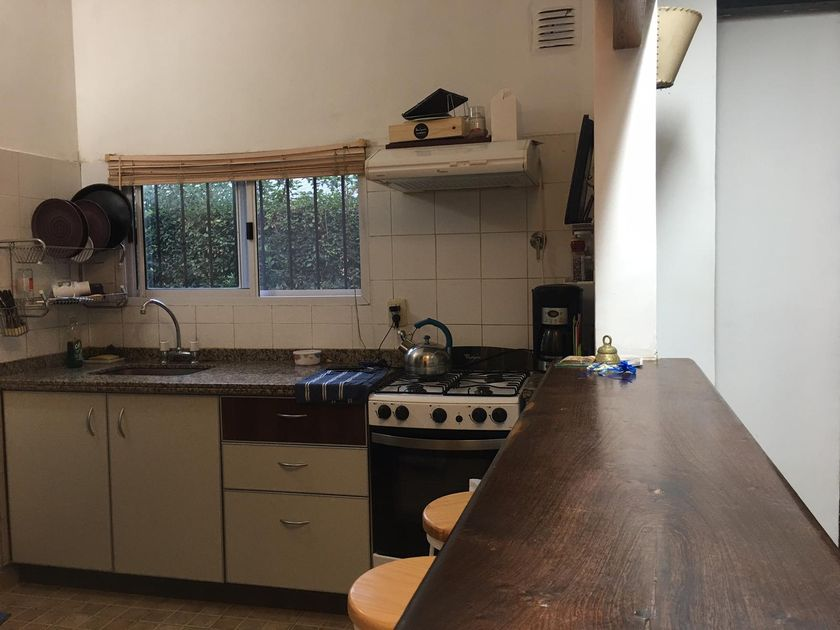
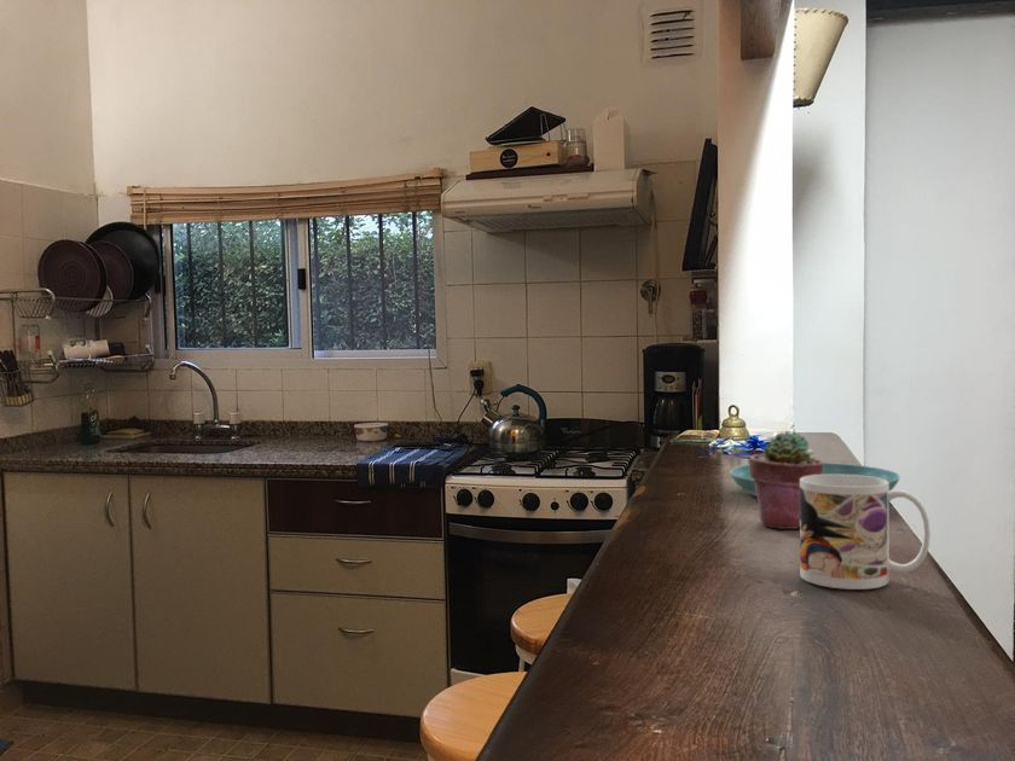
+ potted succulent (785, 477)
+ saucer (823, 474)
+ mug (863, 530)
